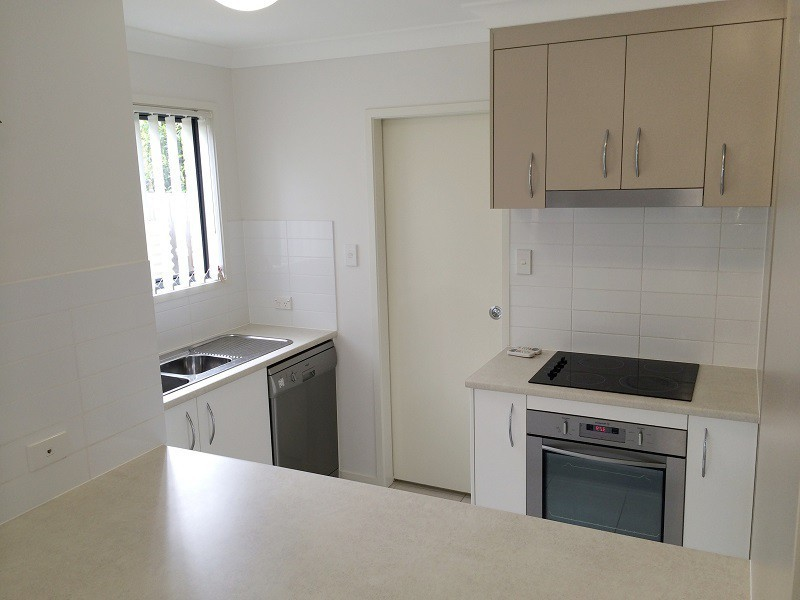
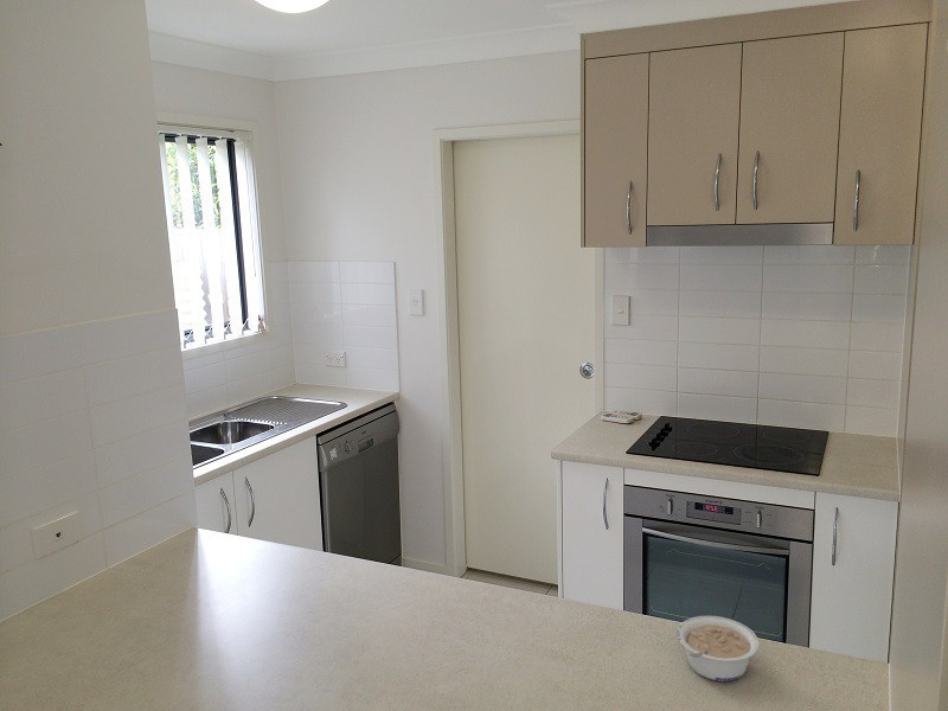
+ legume (717, 649)
